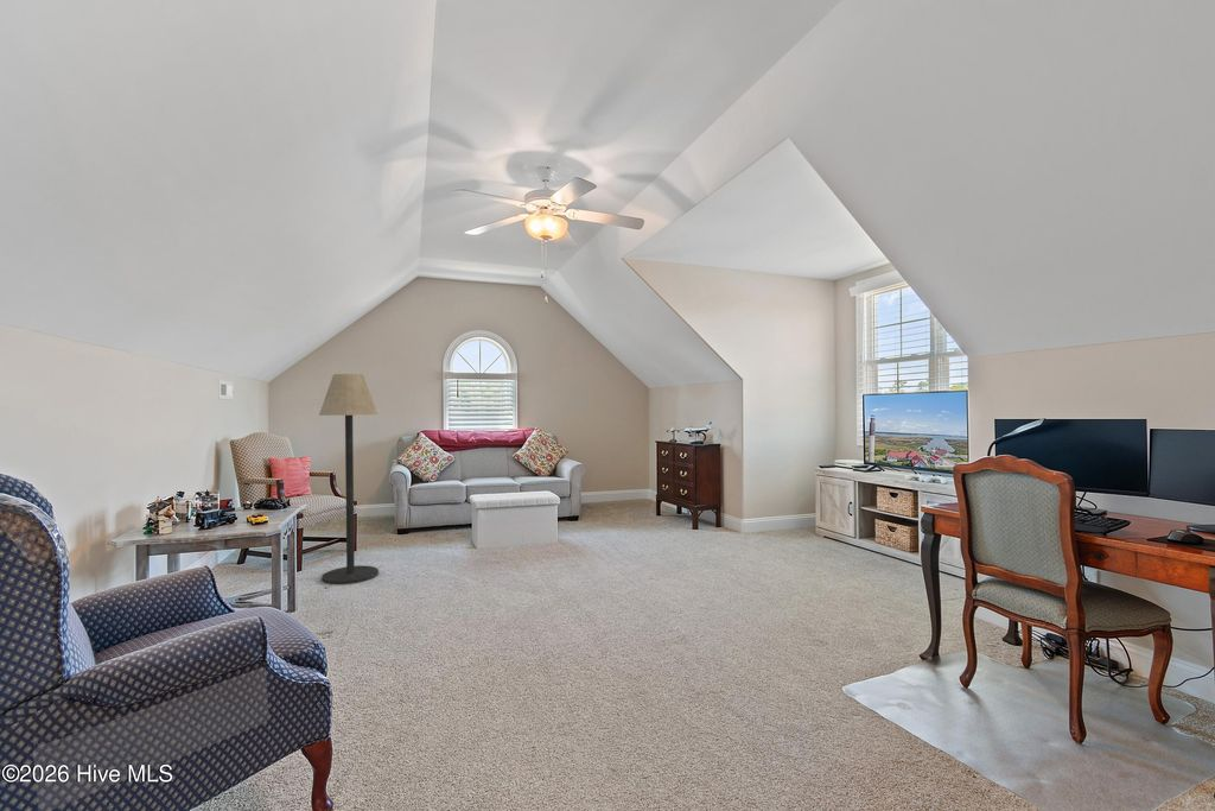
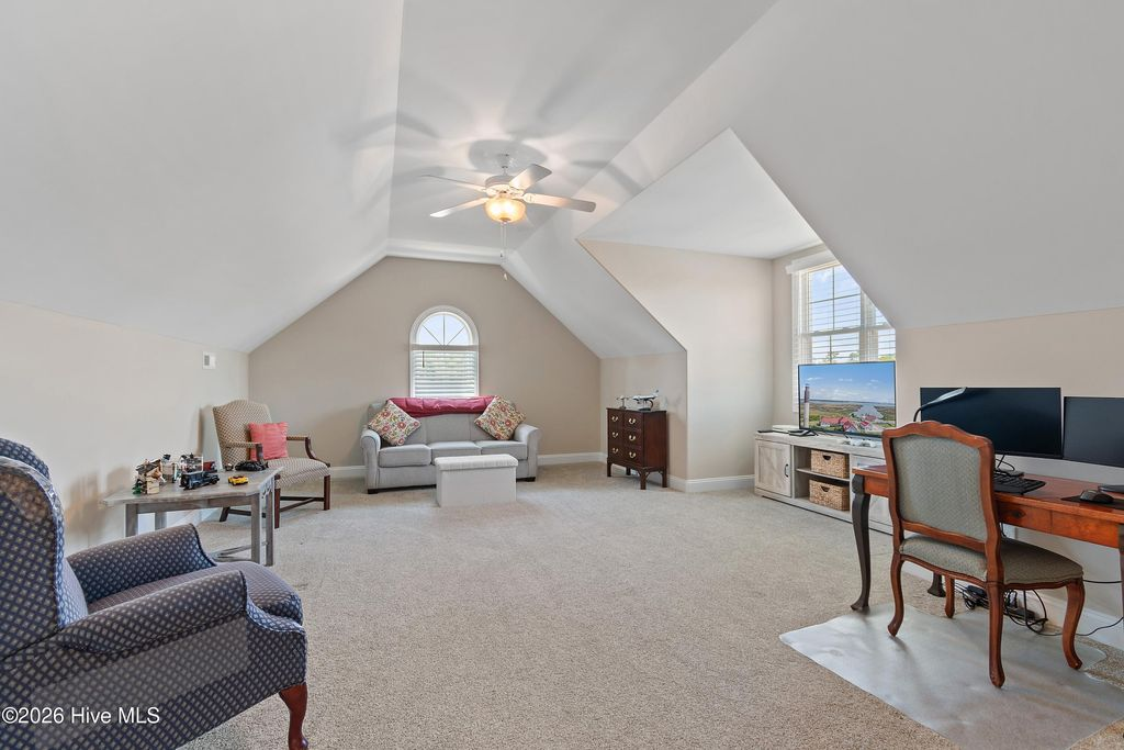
- floor lamp (349, 475)
